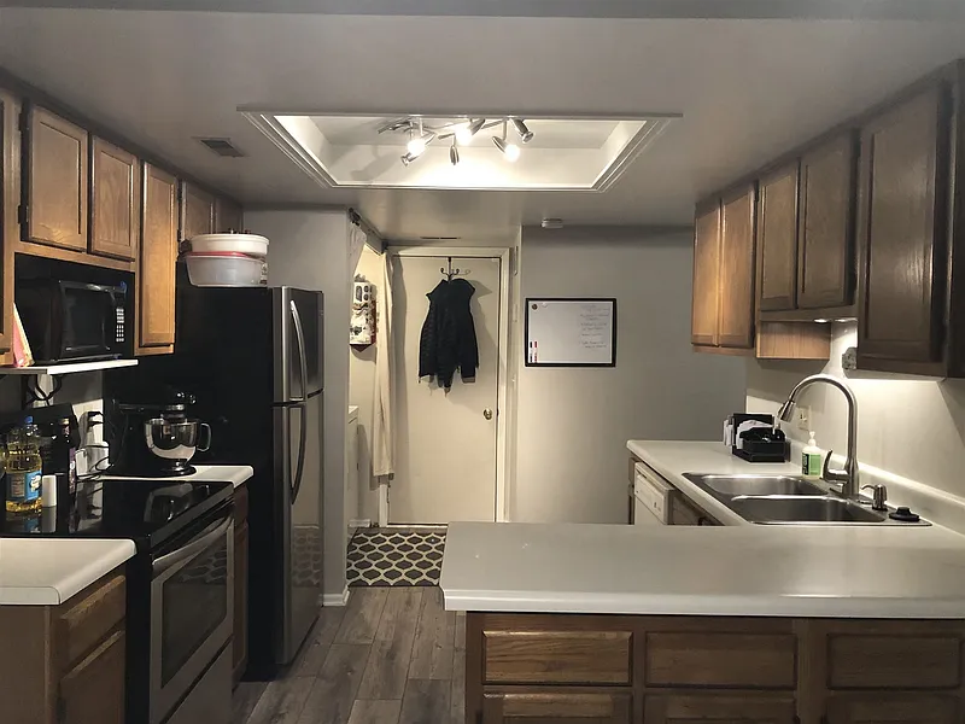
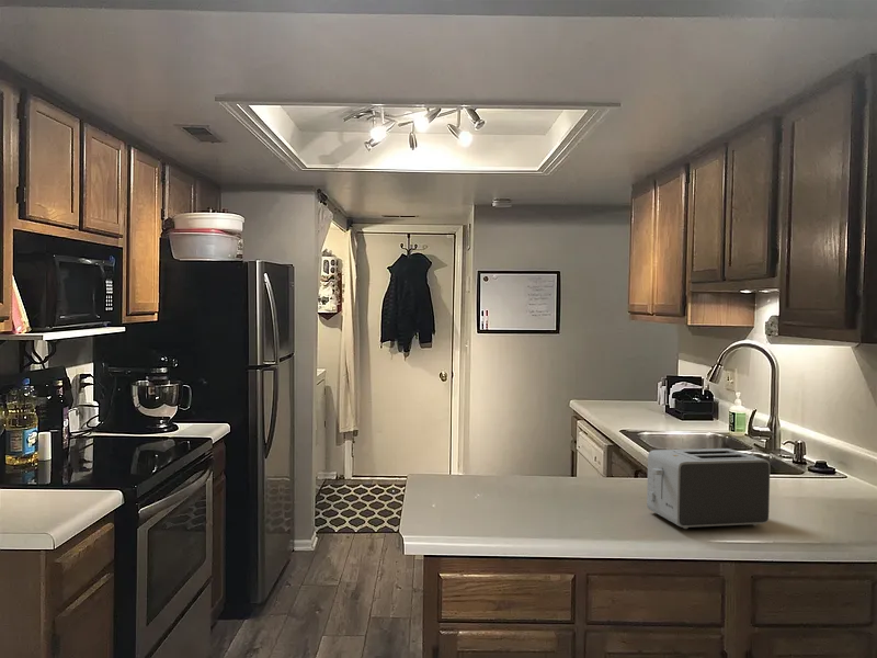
+ toaster (703, 487)
